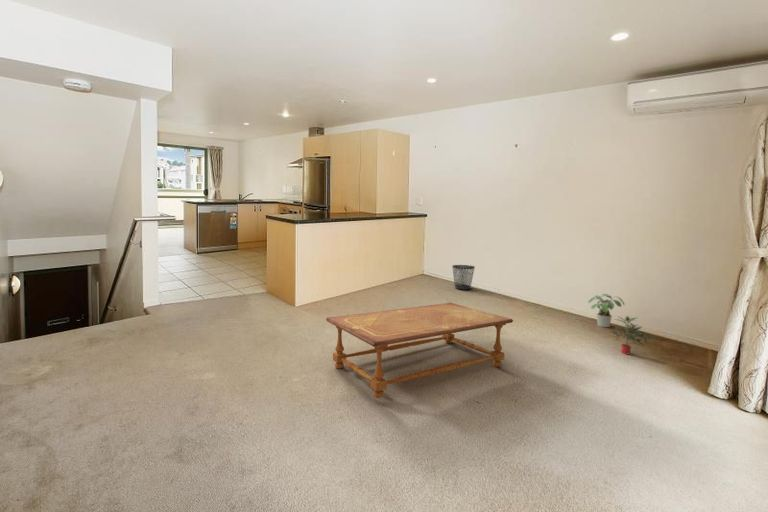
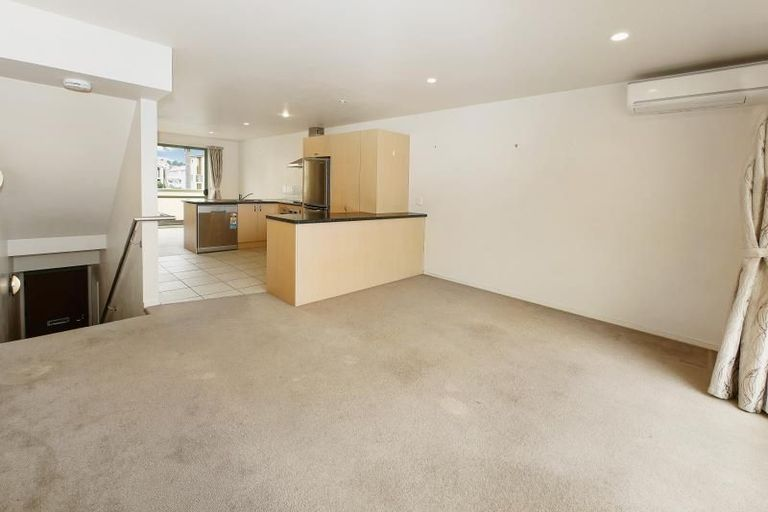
- potted plant (603, 310)
- coffee table (420, 342)
- wastebasket (463, 277)
- potted plant (633, 336)
